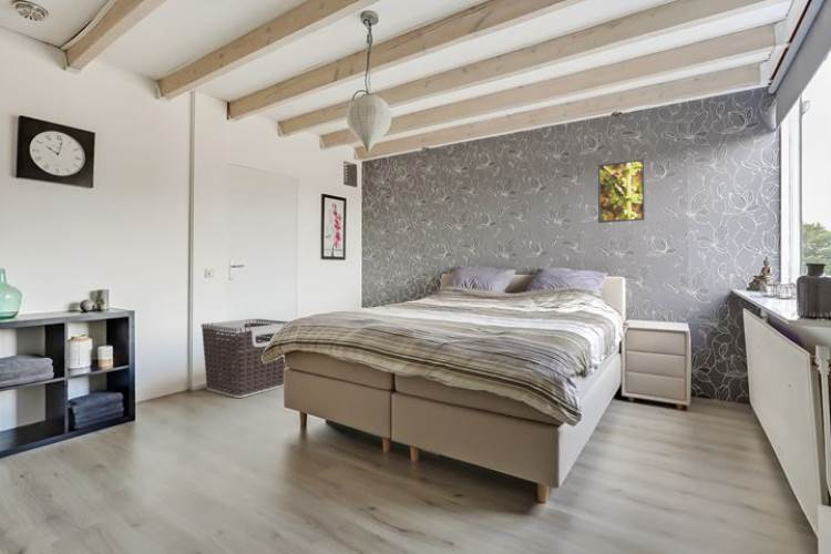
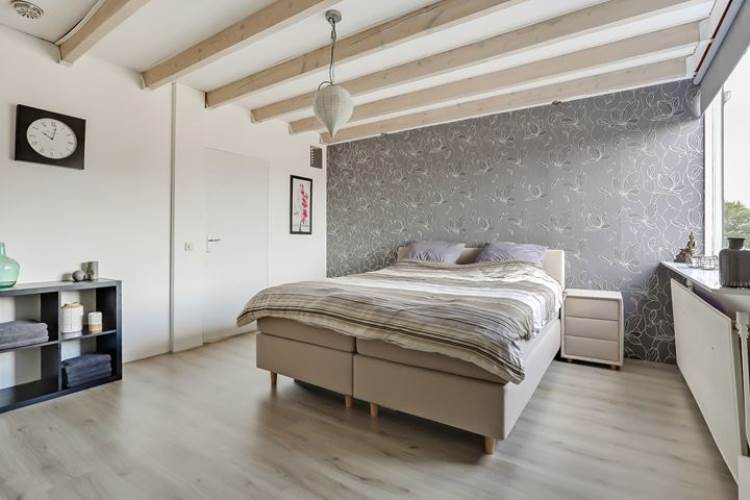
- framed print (620, 192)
- clothes hamper (247, 355)
